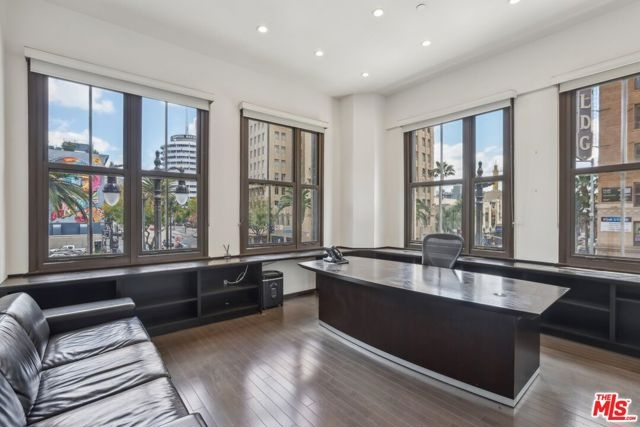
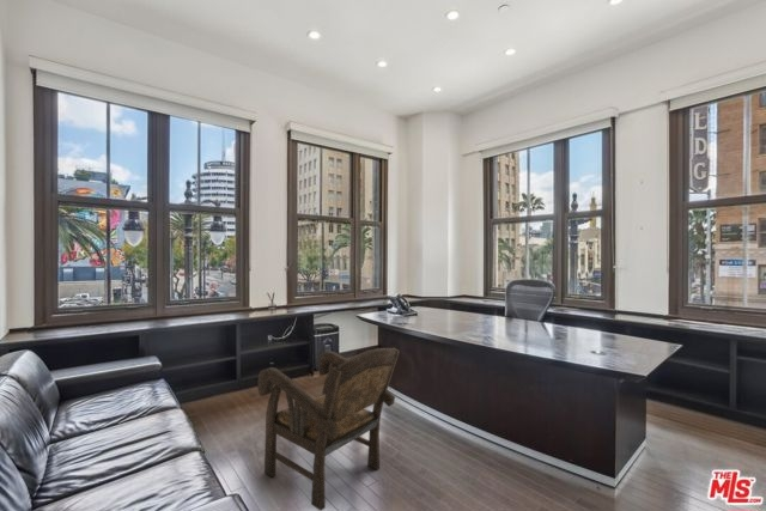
+ armchair (328, 407)
